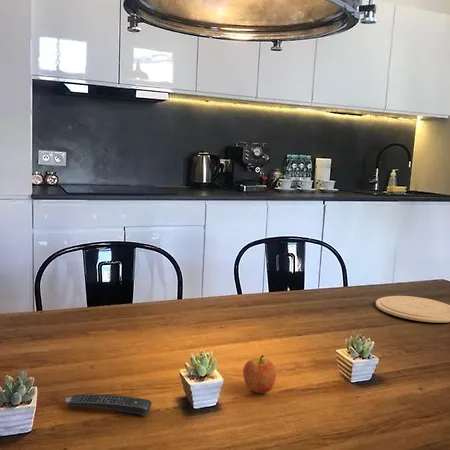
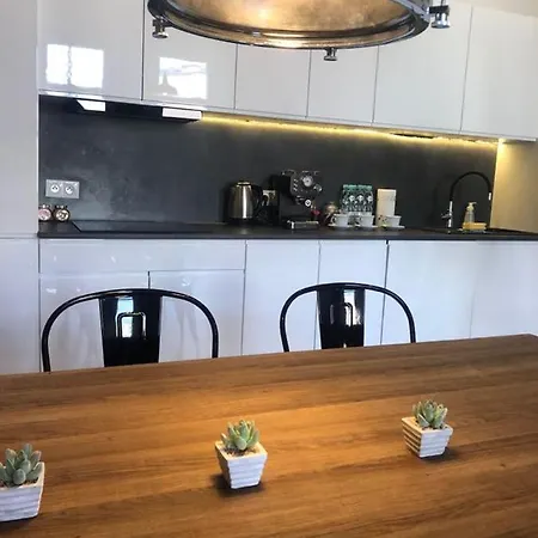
- apple (259, 372)
- plate (417, 307)
- remote control (107, 403)
